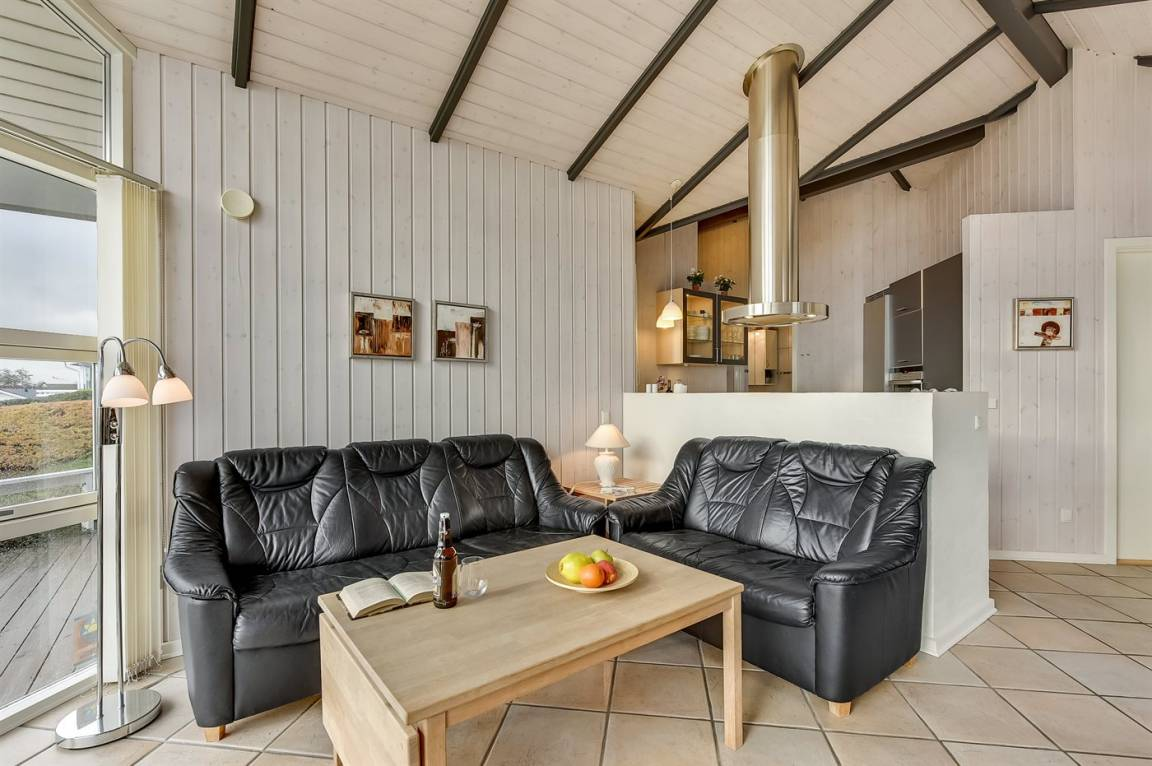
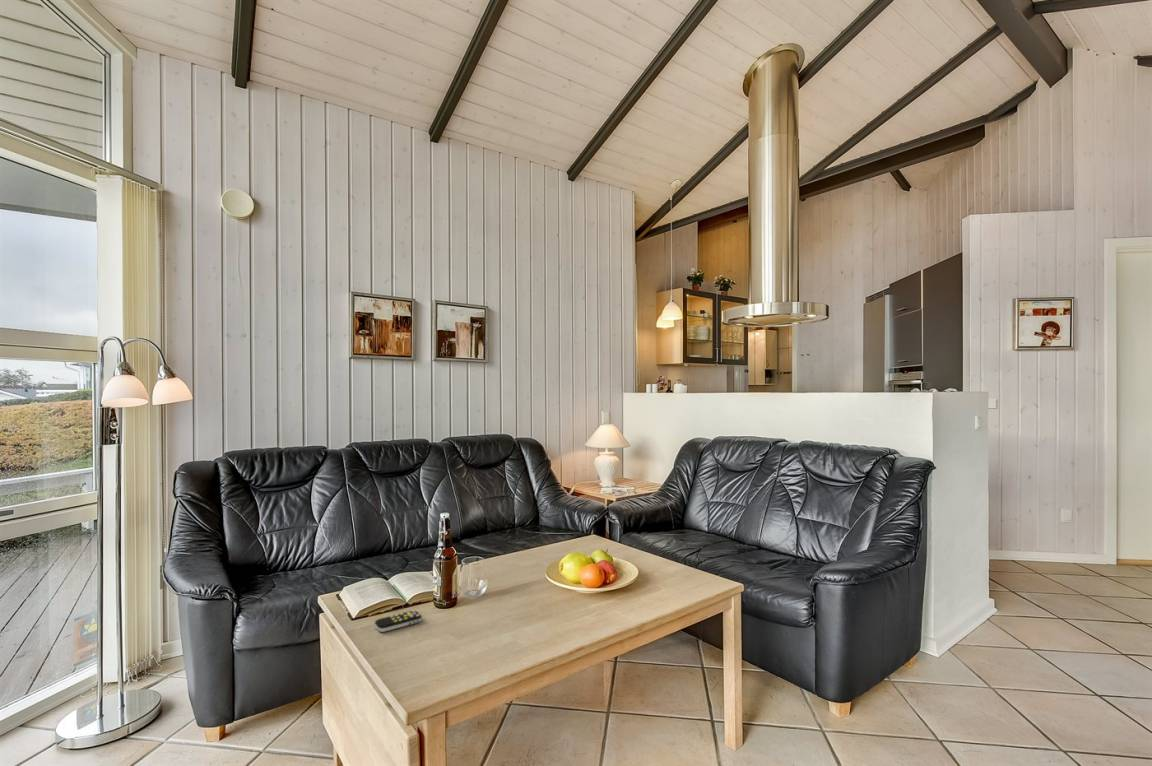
+ remote control (398, 620)
